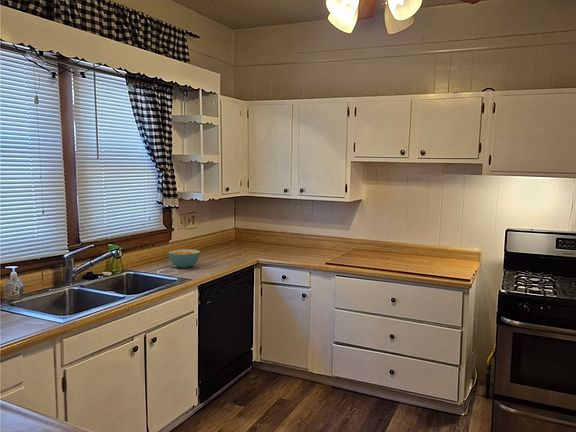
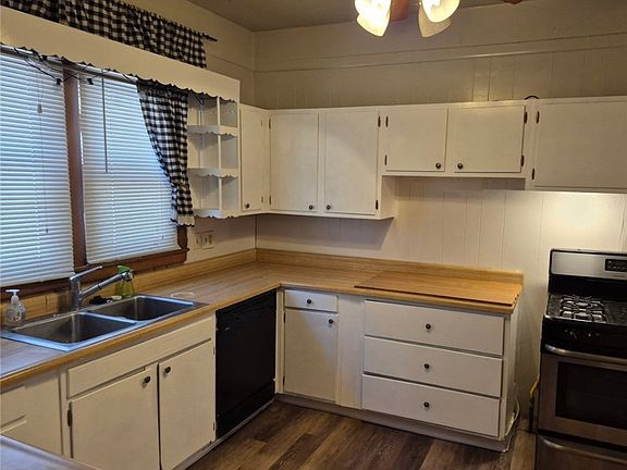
- cereal bowl (184, 259)
